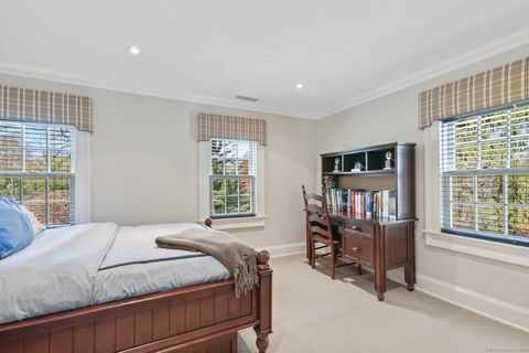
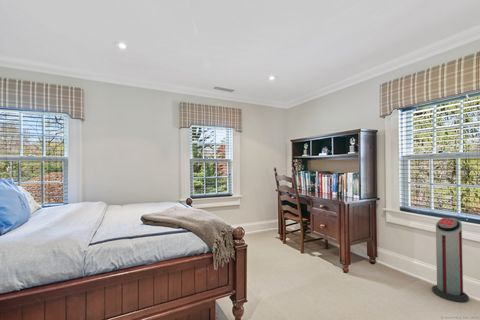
+ air purifier (449, 256)
